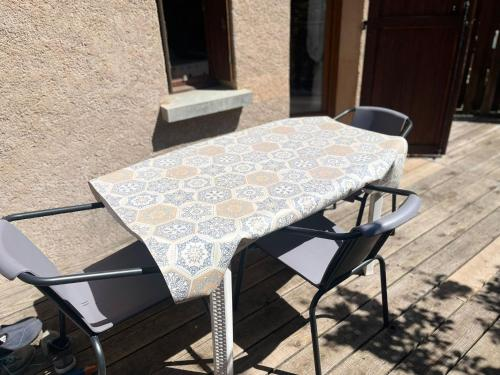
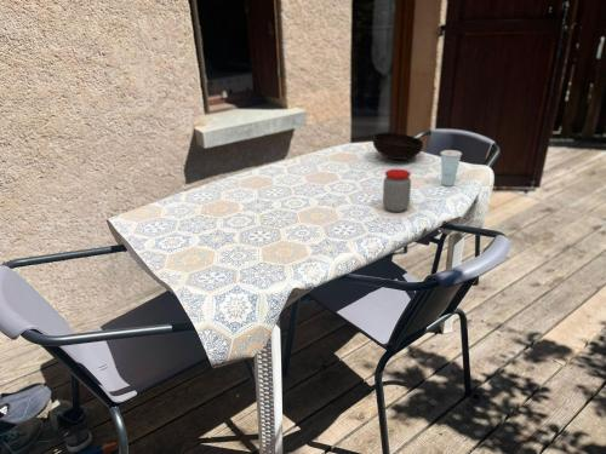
+ bowl (398, 146)
+ jar (396, 190)
+ cup (448, 167)
